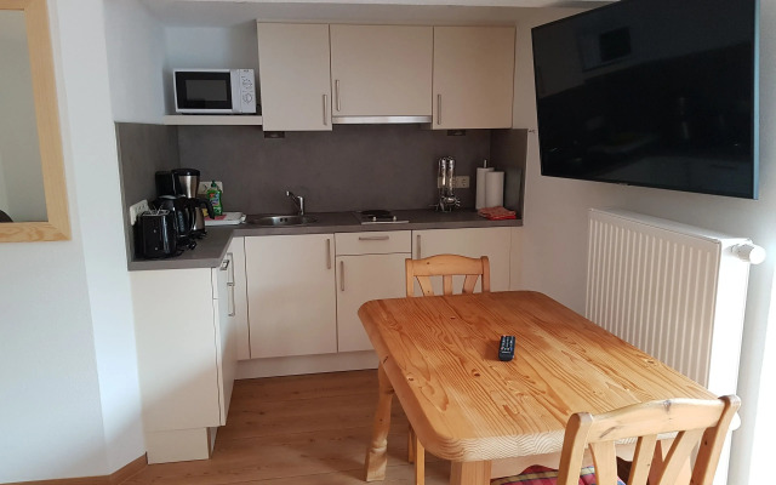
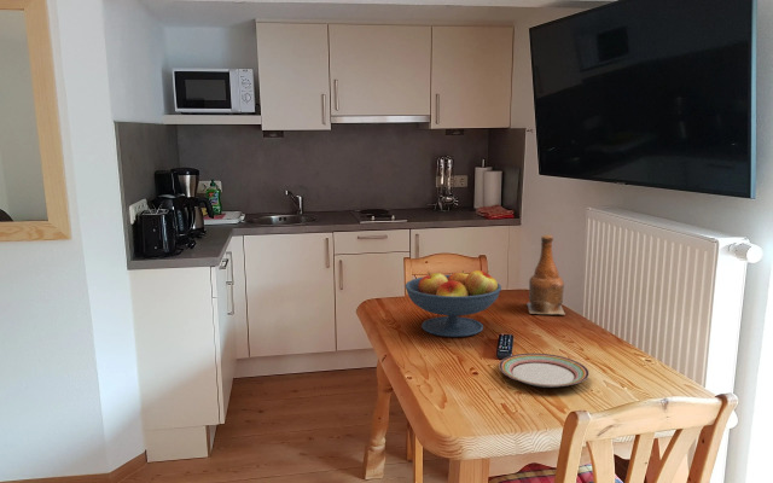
+ bottle (546, 272)
+ fruit bowl (452, 298)
+ plate (542, 371)
